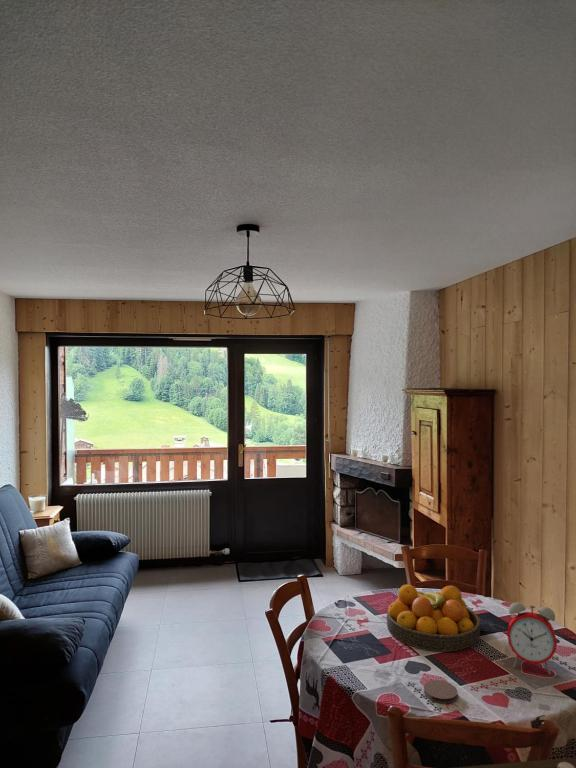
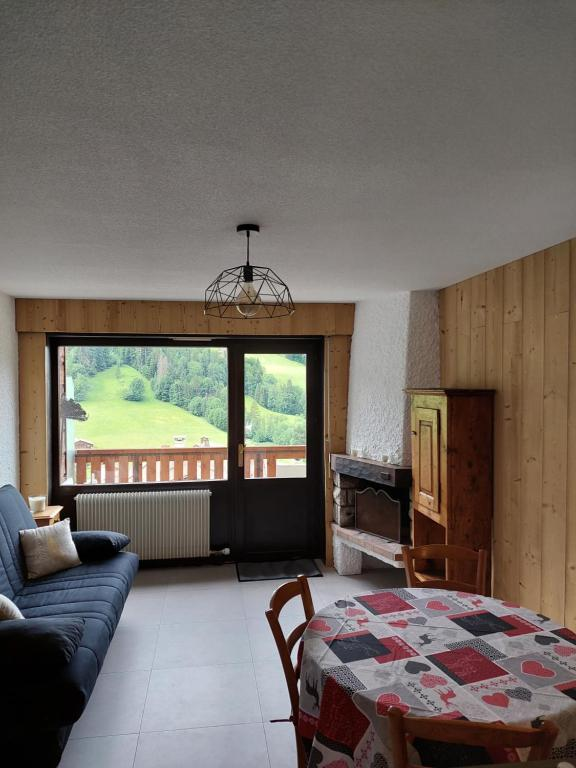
- coaster (440, 691)
- fruit bowl (432, 609)
- alarm clock (531, 636)
